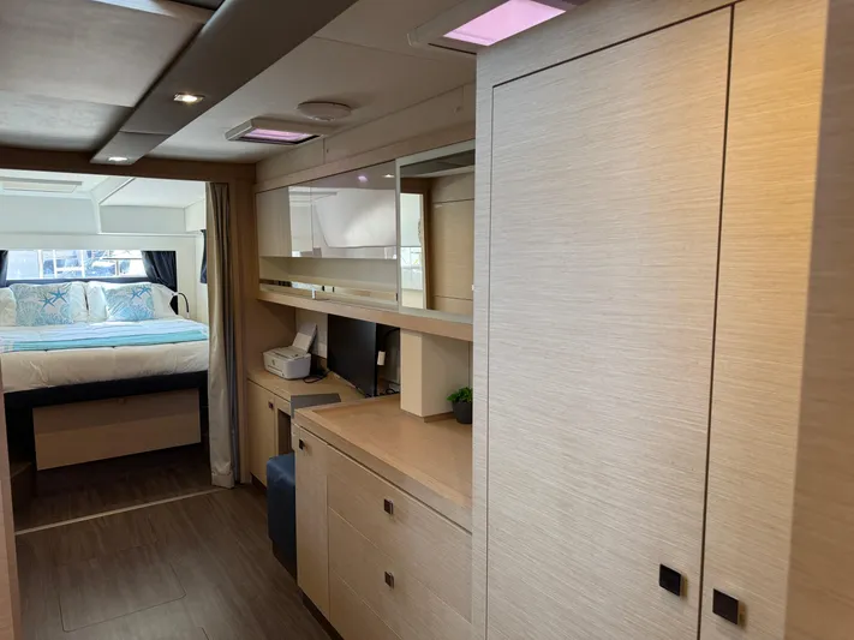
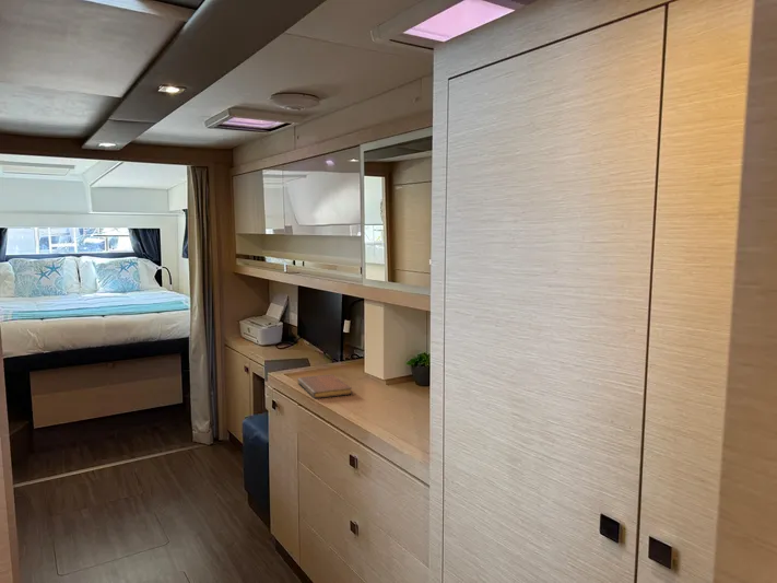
+ notebook (323, 385)
